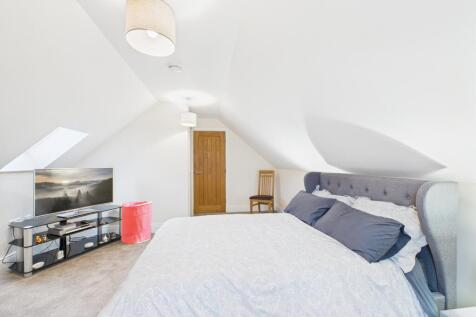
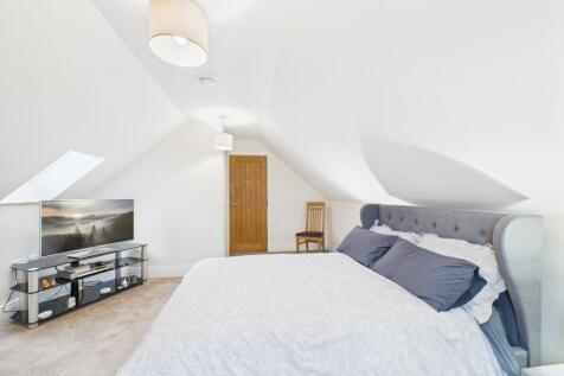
- laundry hamper (137, 220)
